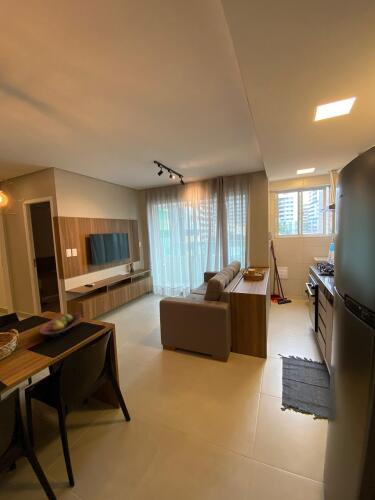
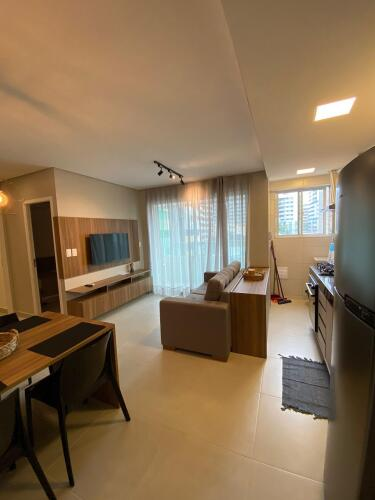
- fruit bowl (61, 323)
